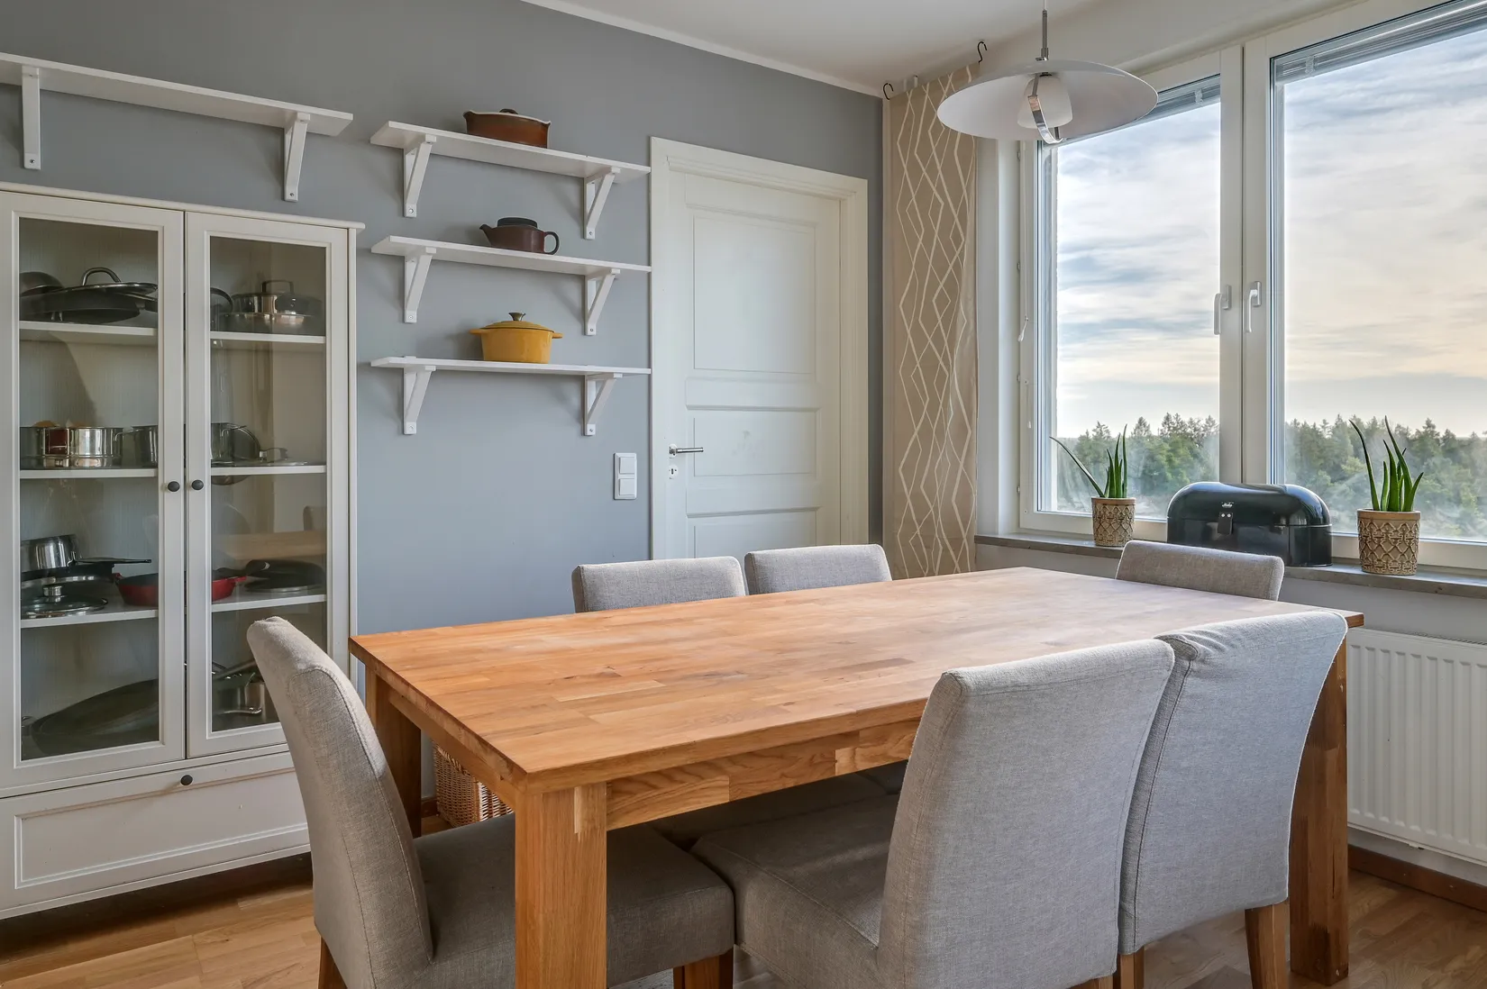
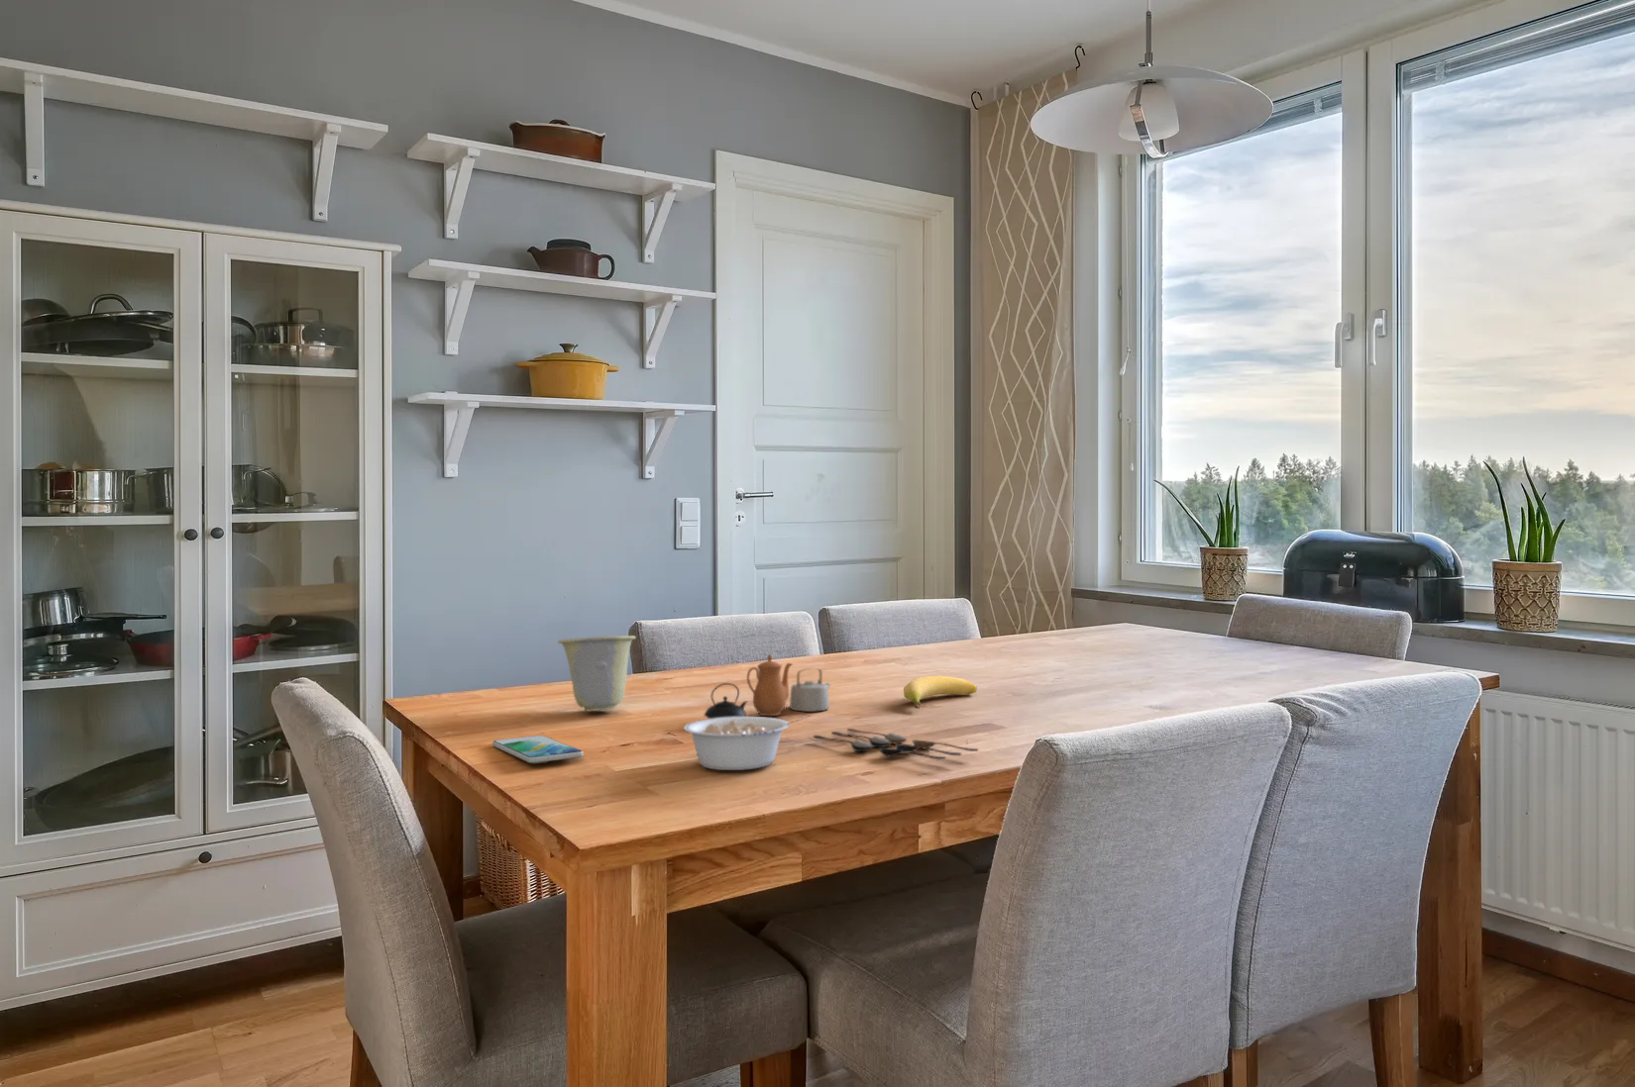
+ teapot (772, 684)
+ smartphone (537, 749)
+ legume (740, 740)
+ spoon (893, 742)
+ cup (596, 671)
+ banana (938, 689)
